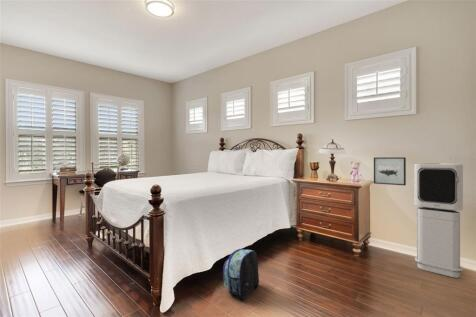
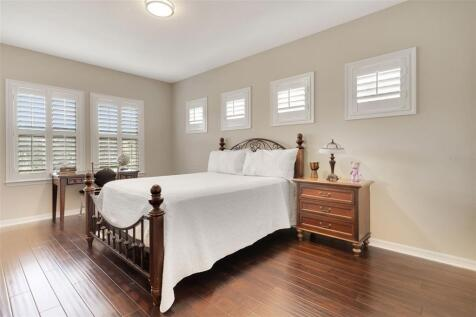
- wall art (389, 170)
- backpack (240, 269)
- air purifier (438, 215)
